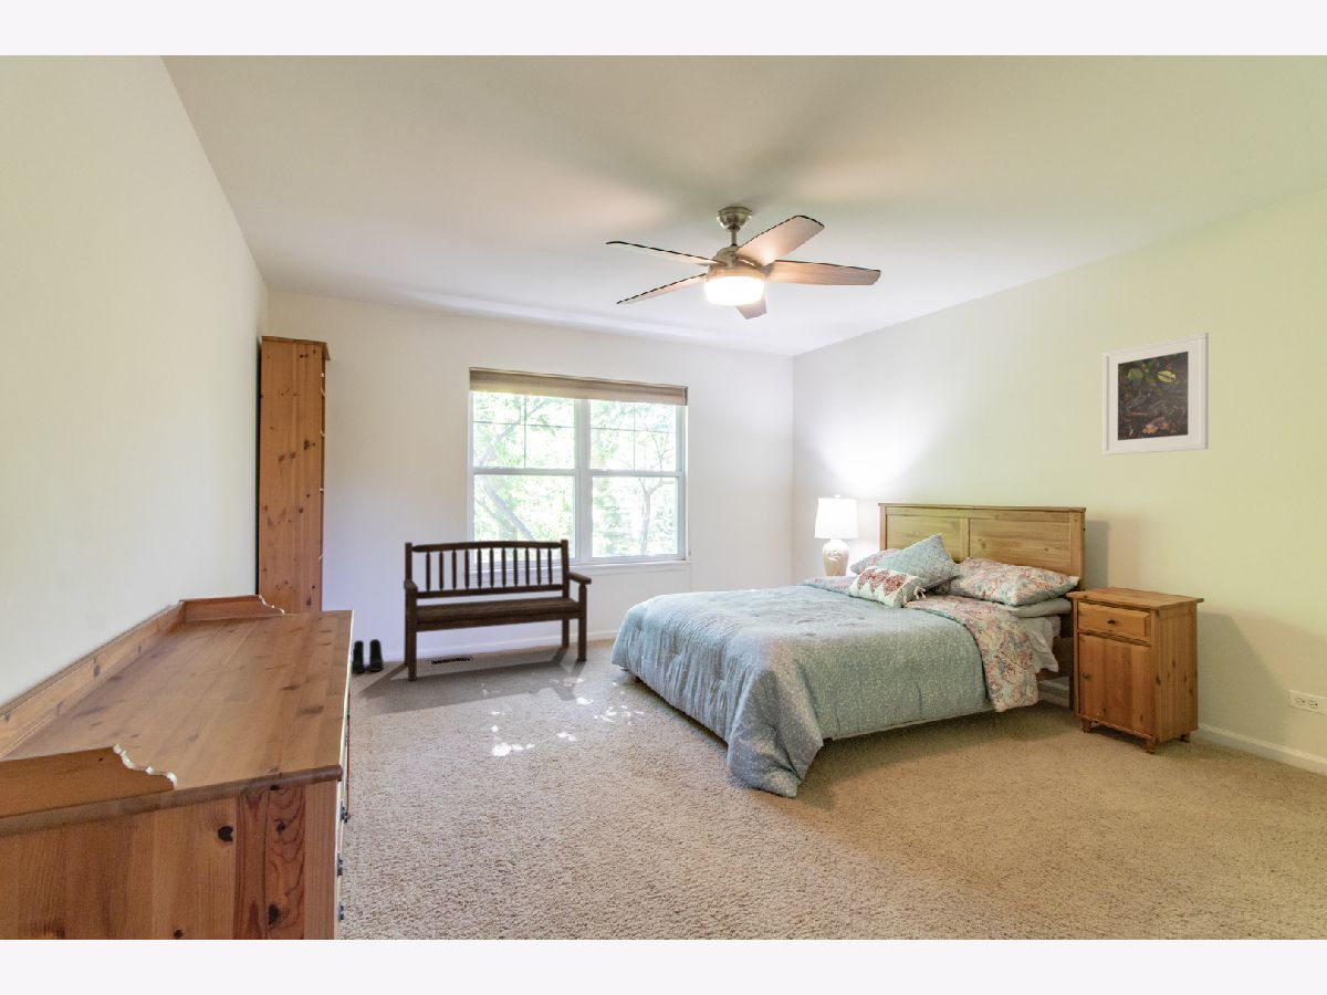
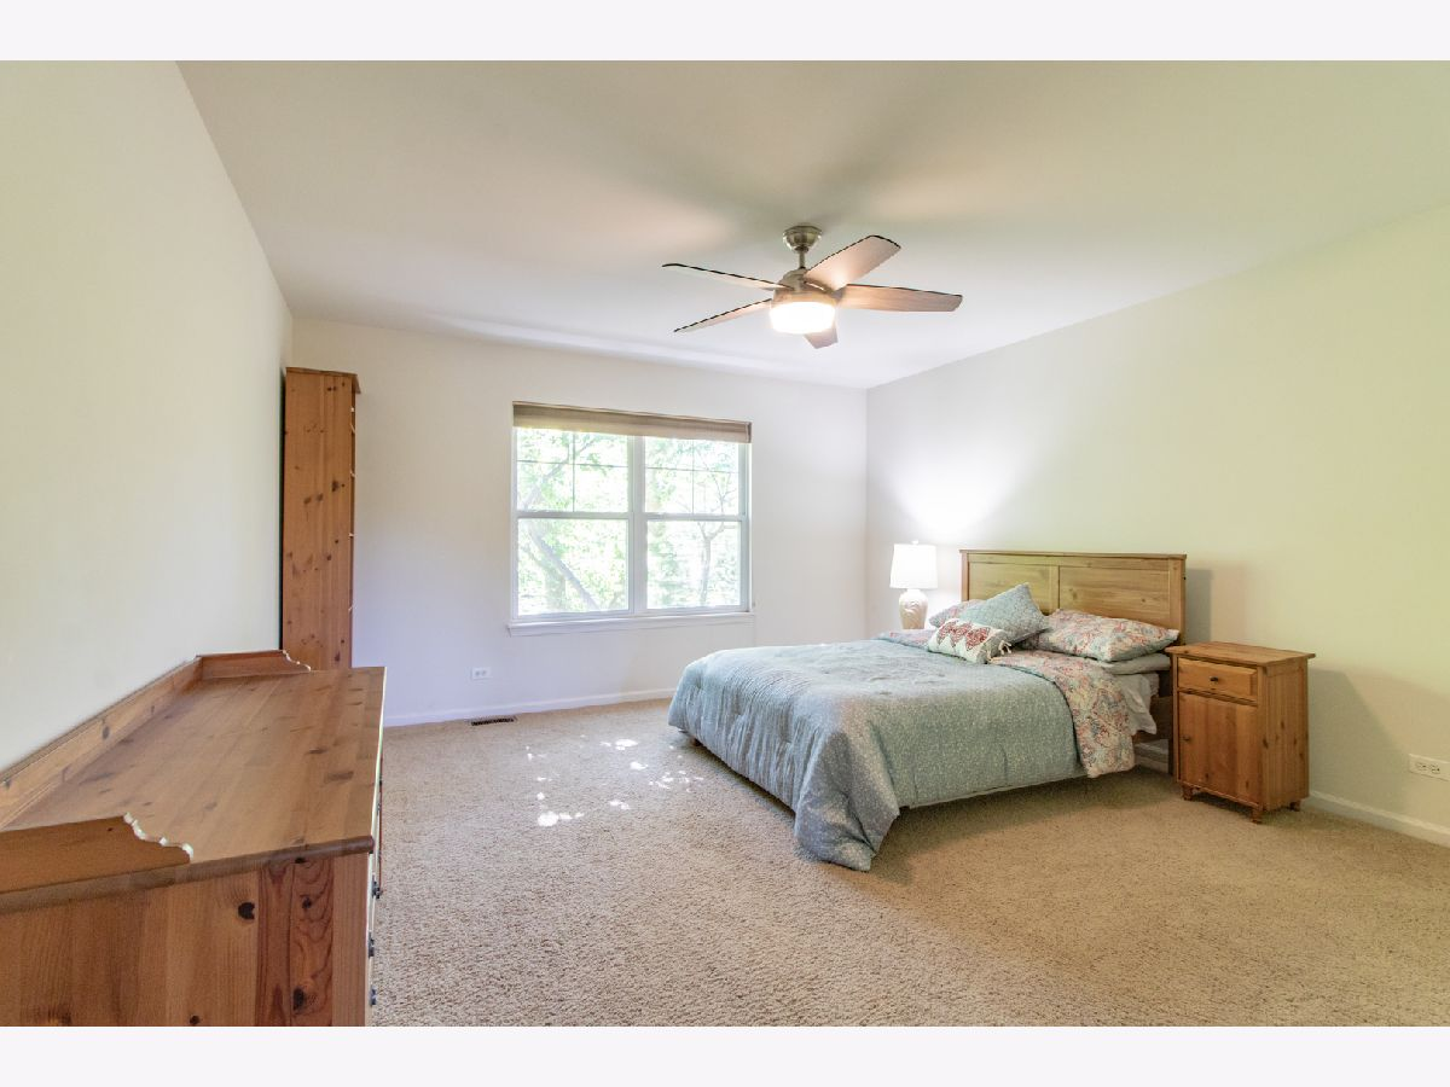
- boots (369, 654)
- bench (497, 601)
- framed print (1151, 397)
